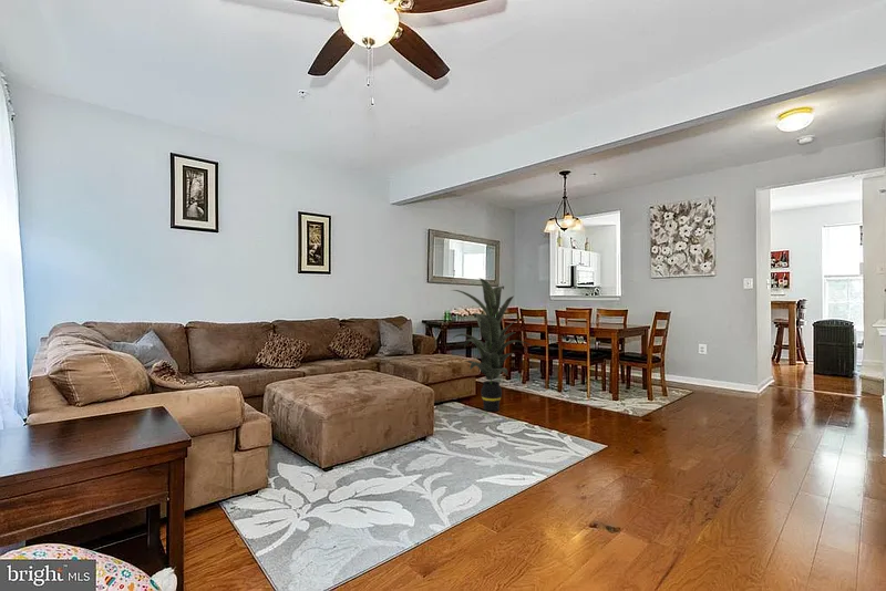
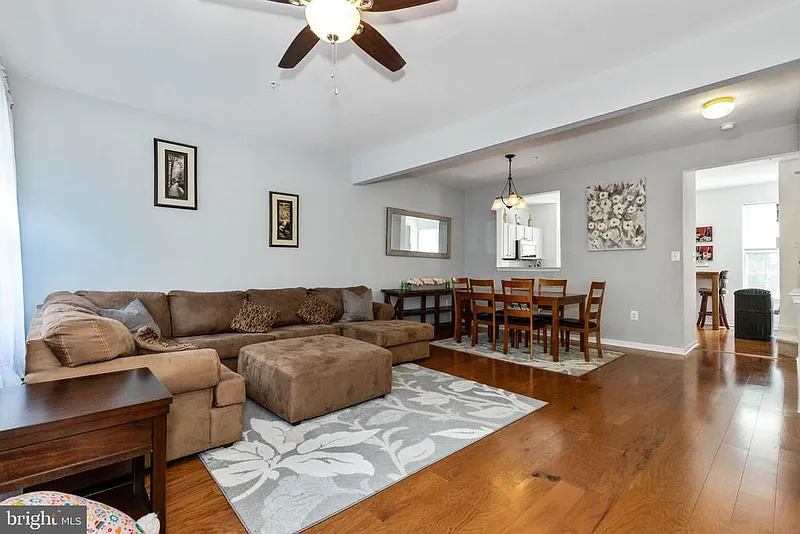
- indoor plant (485, 343)
